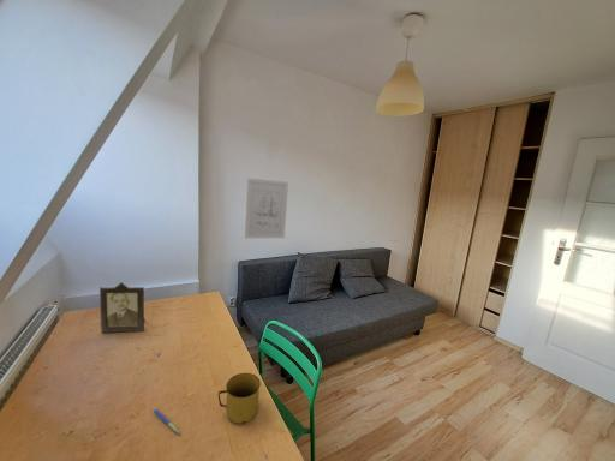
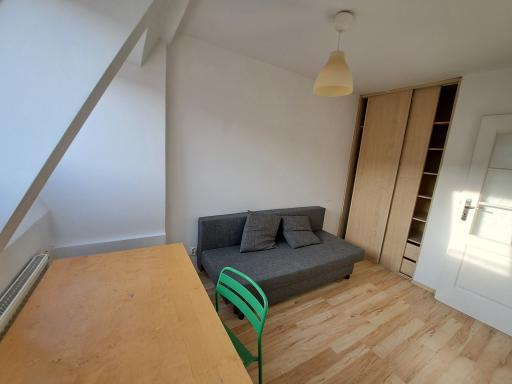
- wall art (267, 209)
- mug (239, 397)
- photo frame (126, 303)
- pen (166, 420)
